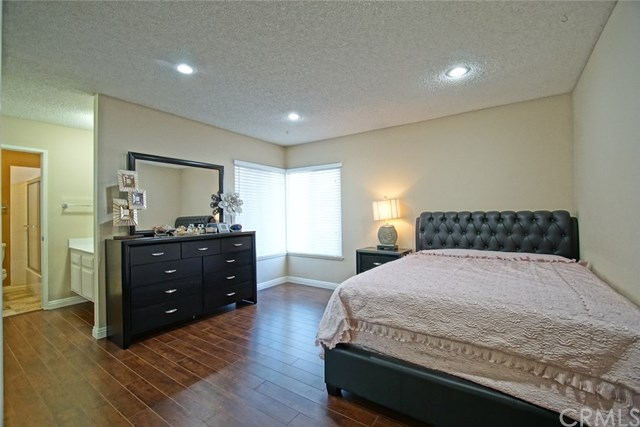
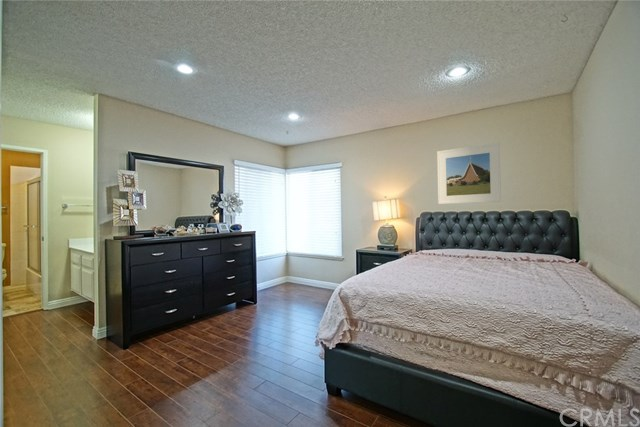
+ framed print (467, 175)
